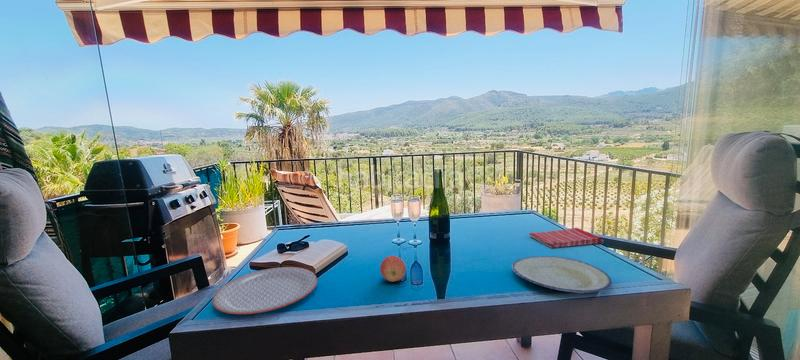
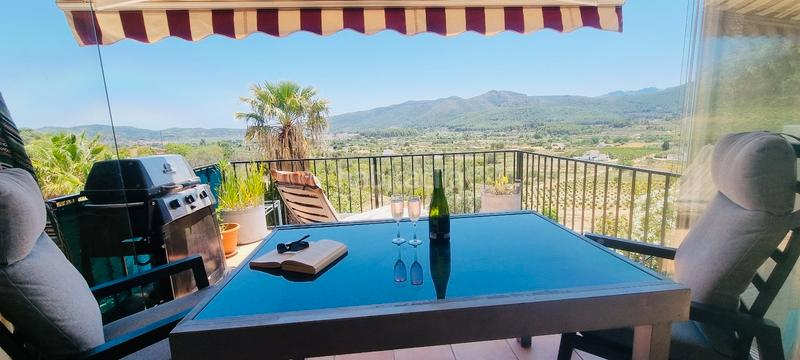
- plate (558, 274)
- dish towel (564, 236)
- apple (392, 268)
- plate (267, 290)
